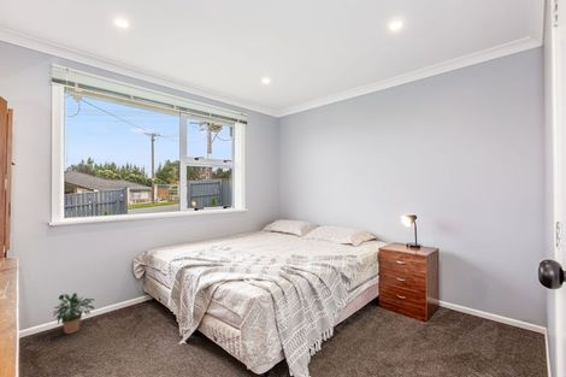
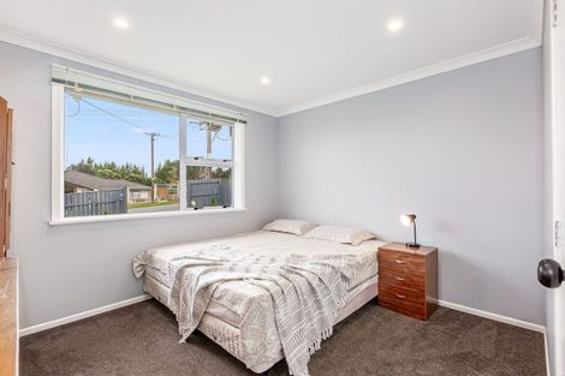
- potted plant (75, 310)
